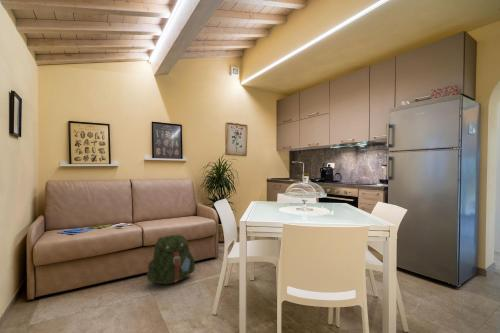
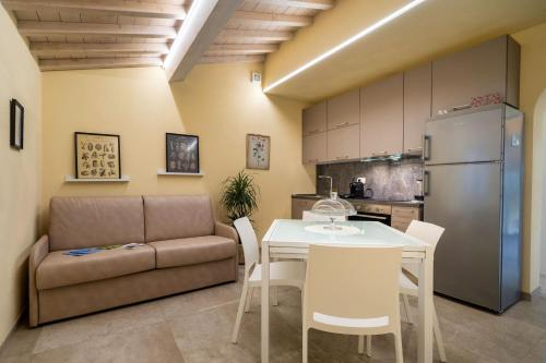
- backpack (171, 258)
